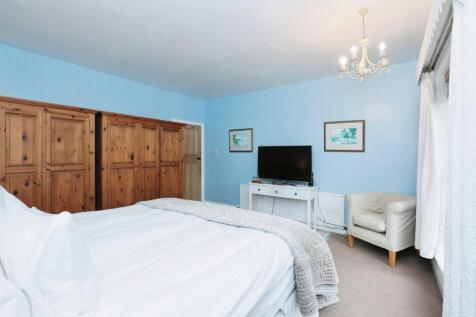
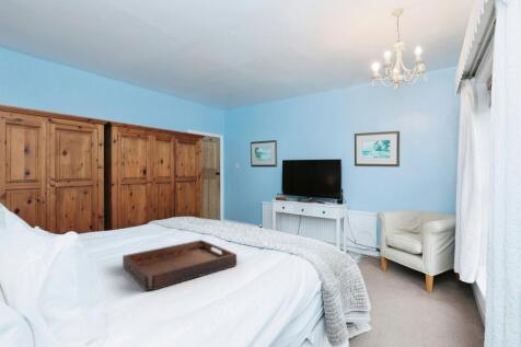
+ serving tray (180, 259)
